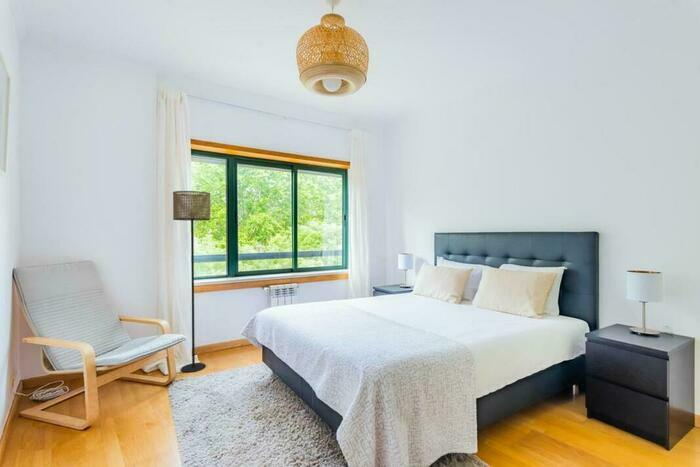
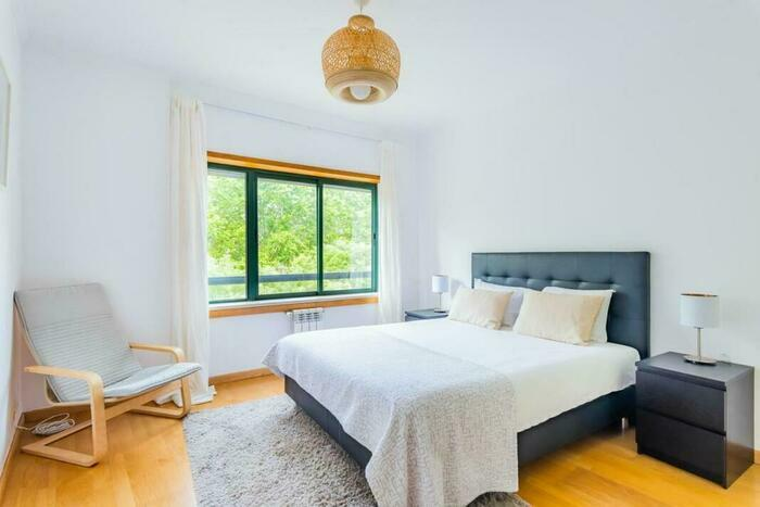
- floor lamp (192, 280)
